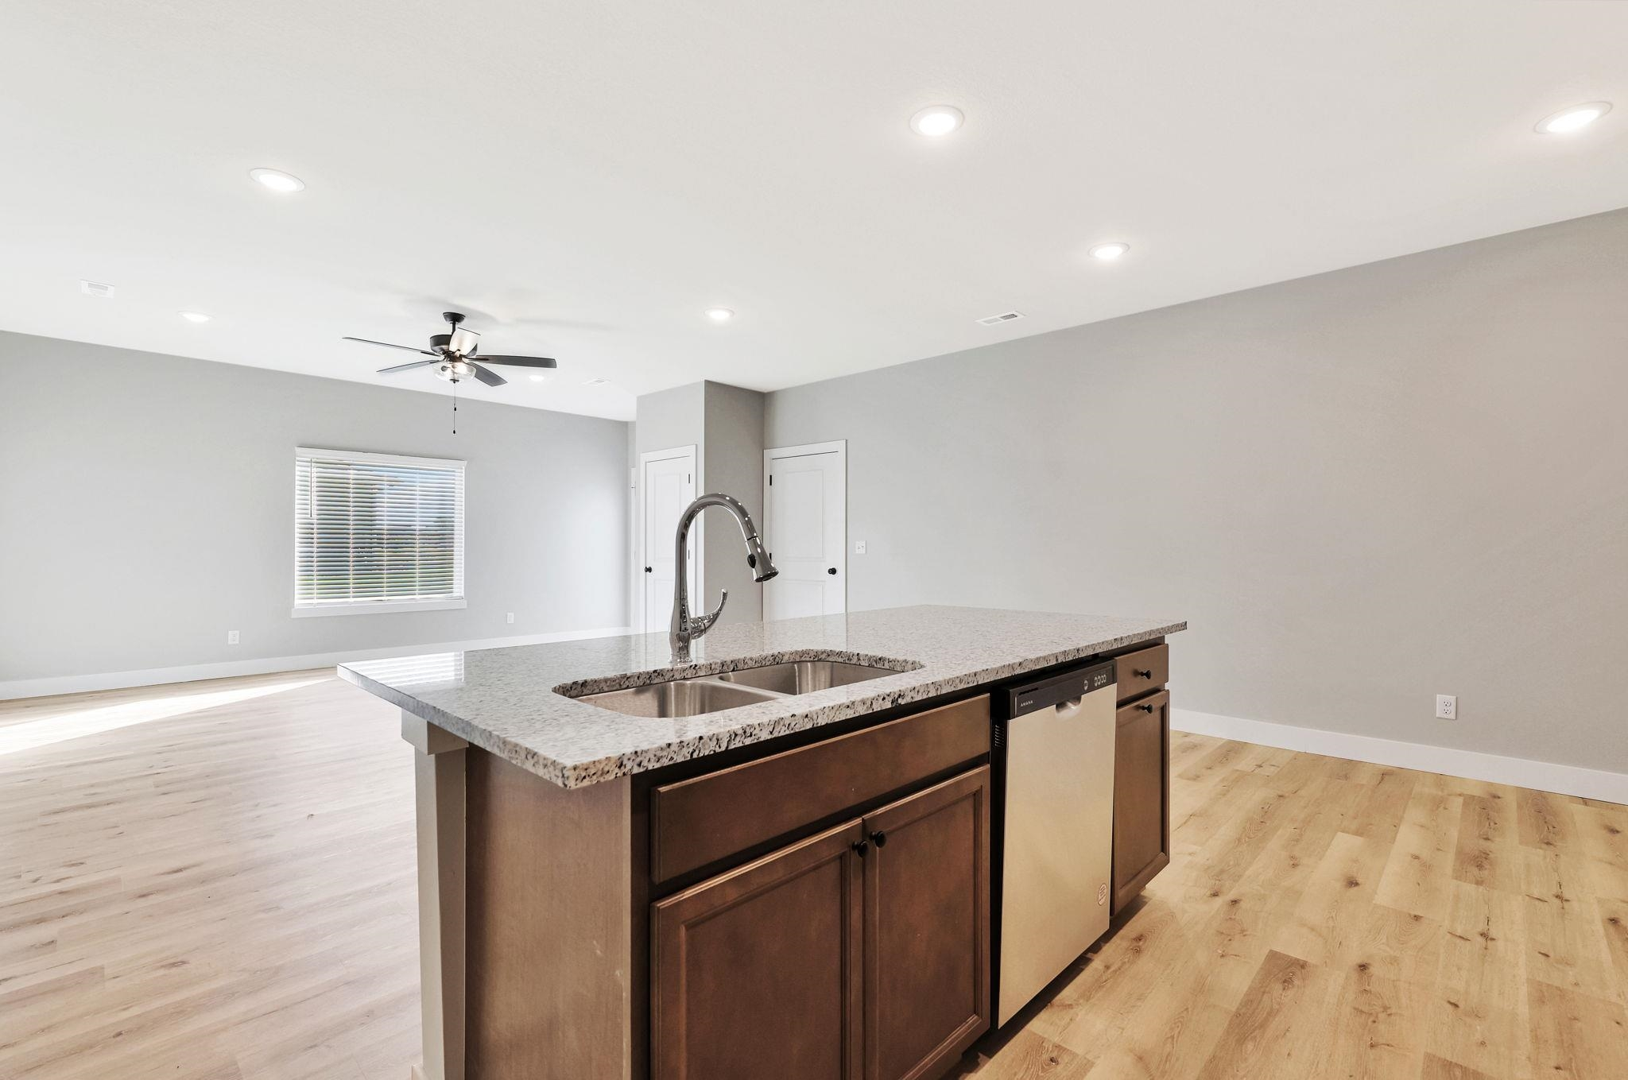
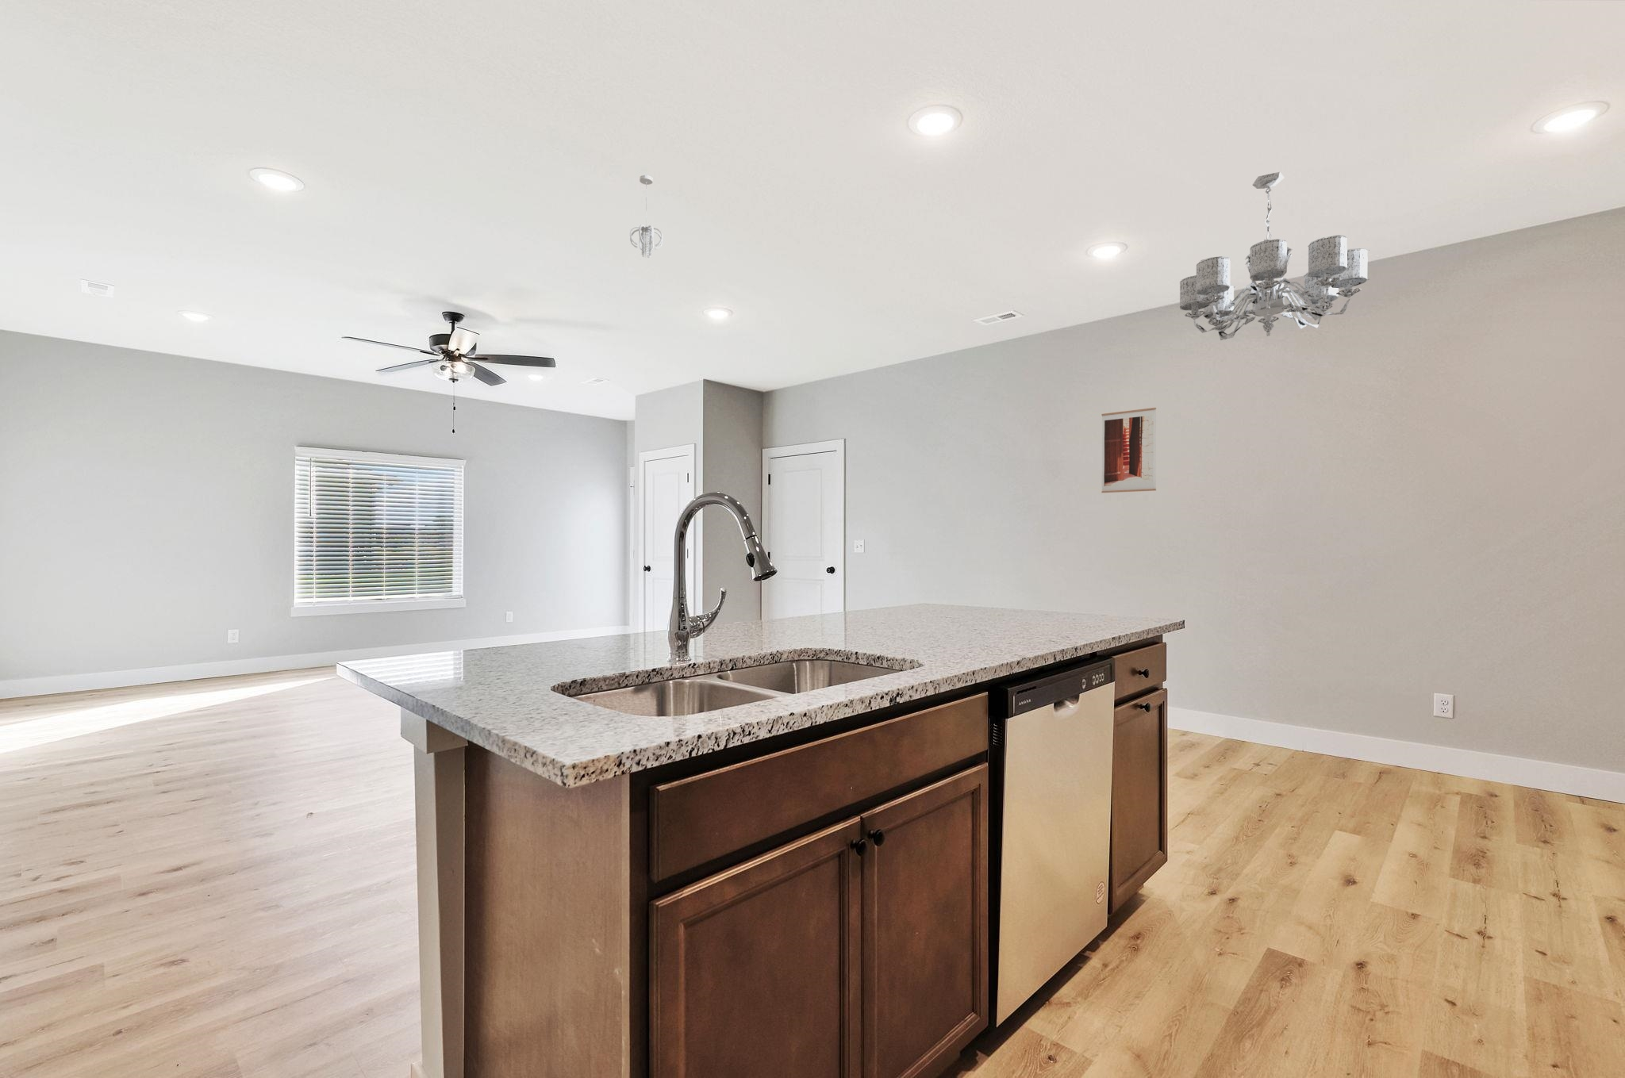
+ wall art (1127, 450)
+ chandelier (1269, 256)
+ pendant light (646, 218)
